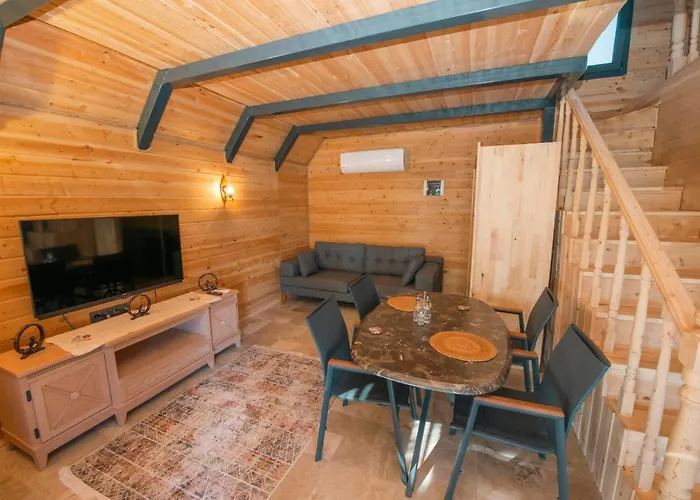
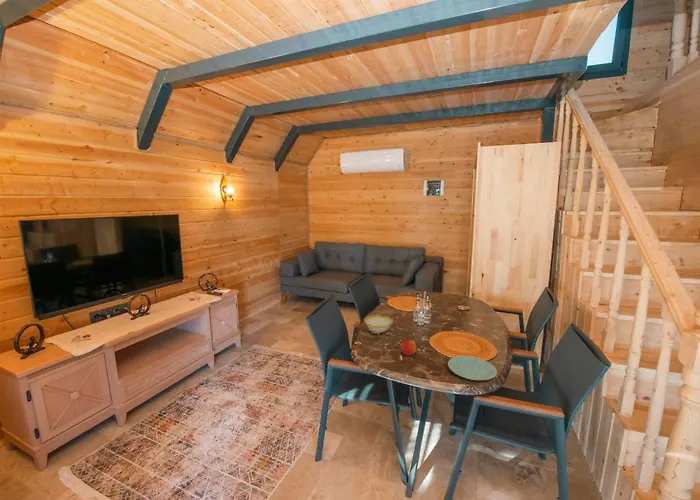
+ apple (408, 347)
+ decorative bowl (378, 327)
+ plate (471, 369)
